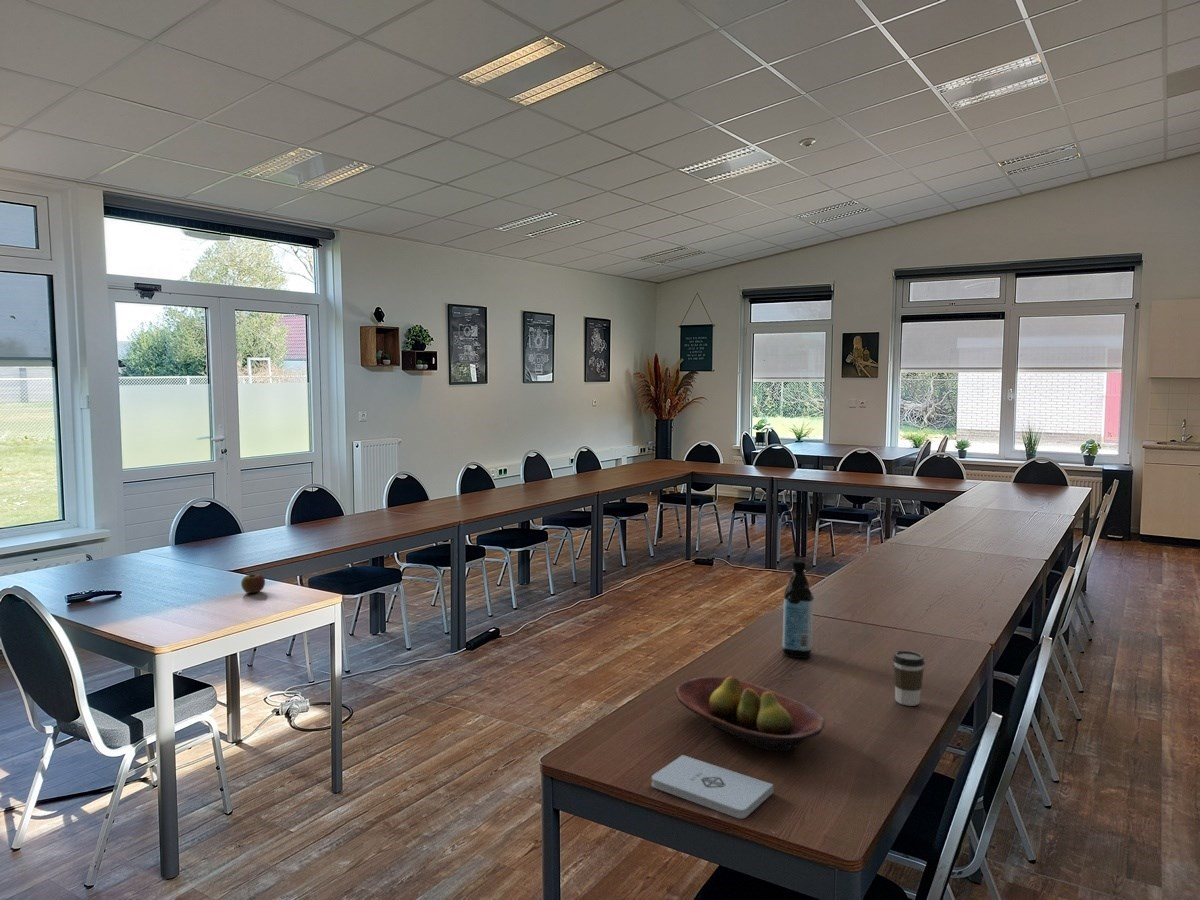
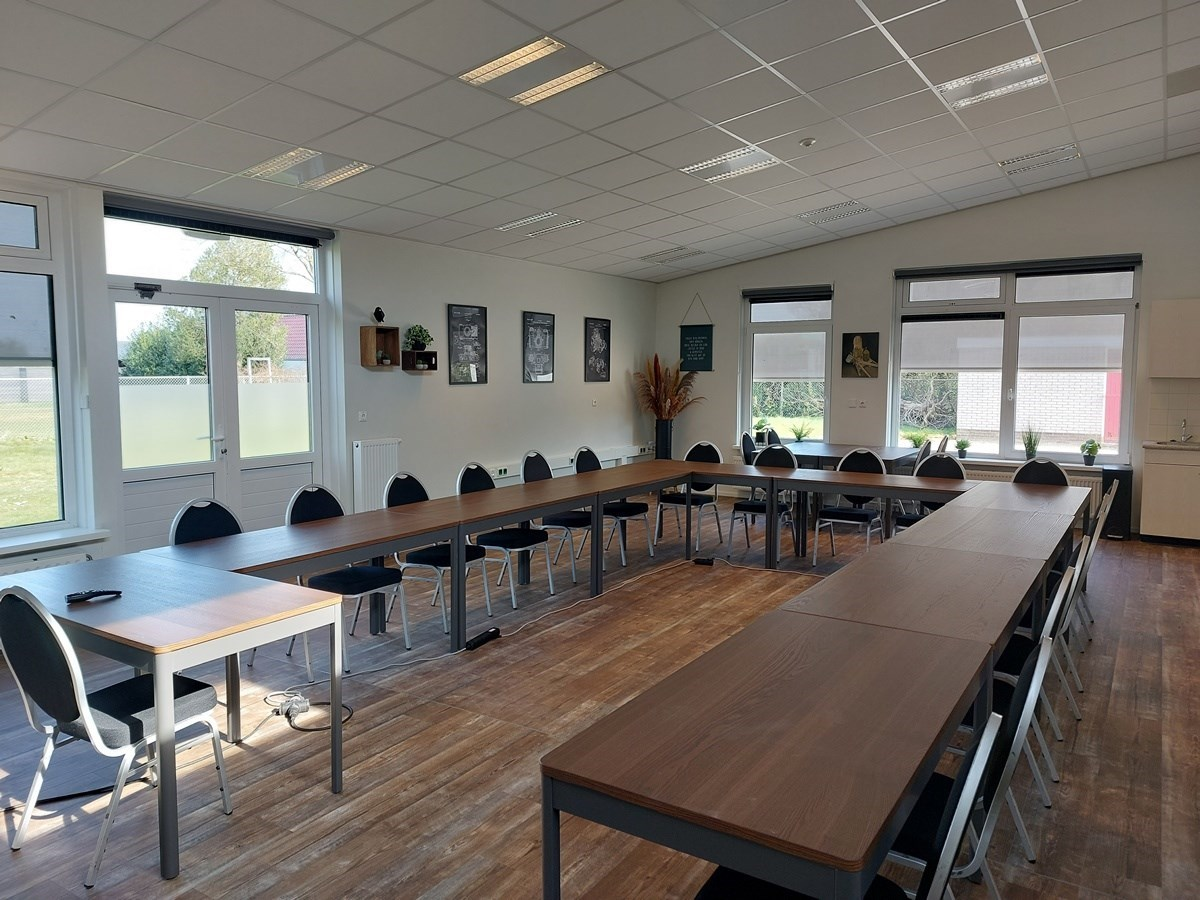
- fruit bowl (746, 706)
- water bottle (798, 607)
- notepad (710, 785)
- coffee cup (908, 678)
- apple (253, 581)
